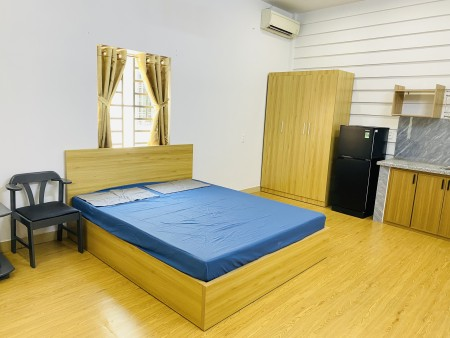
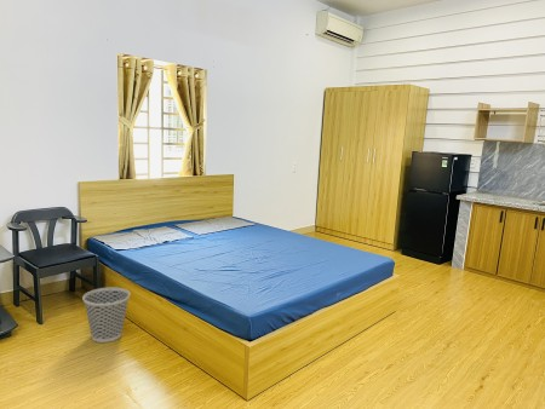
+ wastebasket (107, 315)
